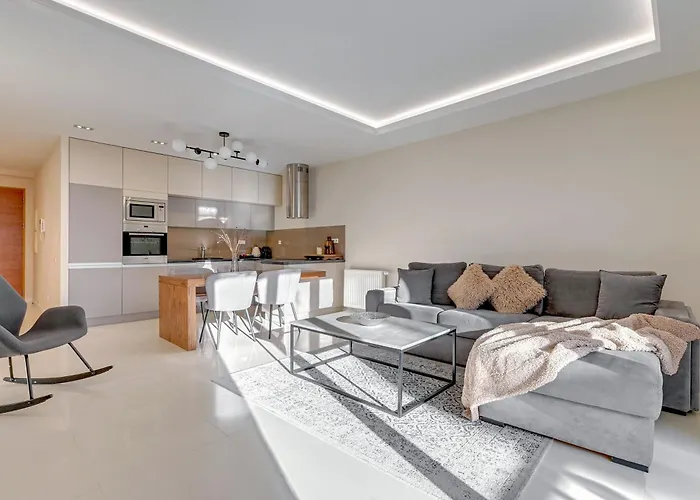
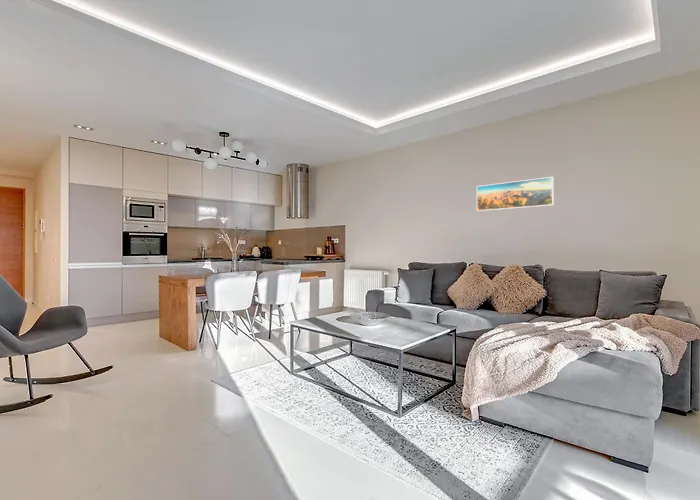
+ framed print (512, 195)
